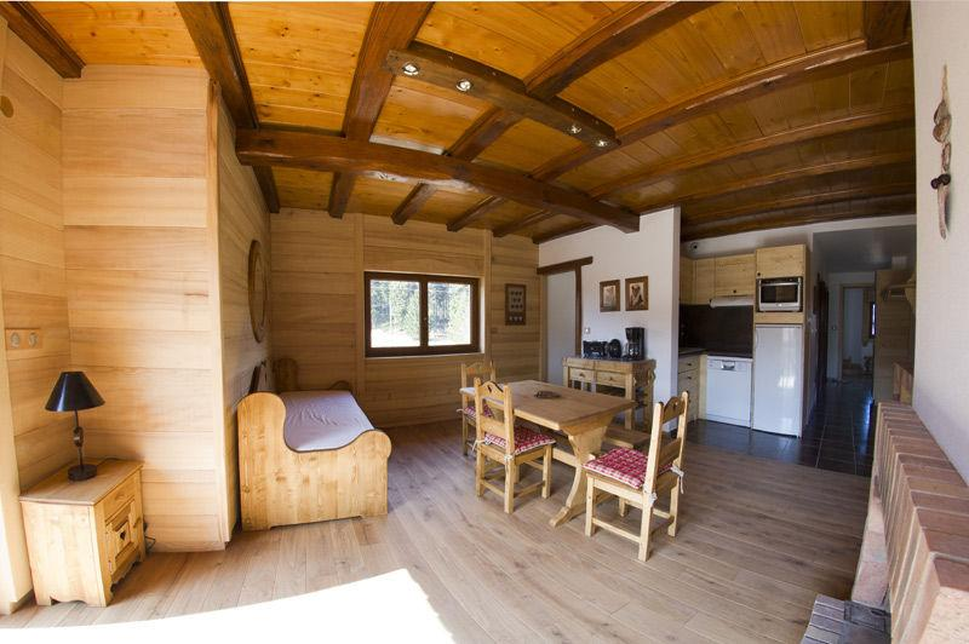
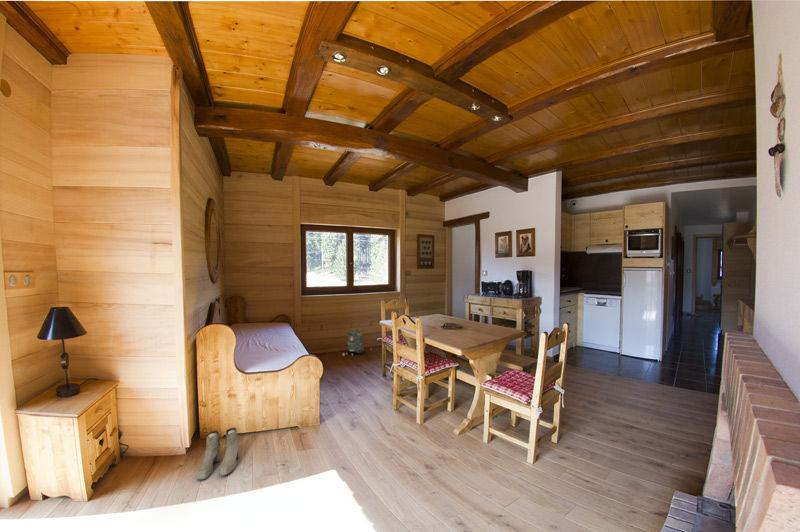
+ backpack (355, 341)
+ boots (219, 451)
